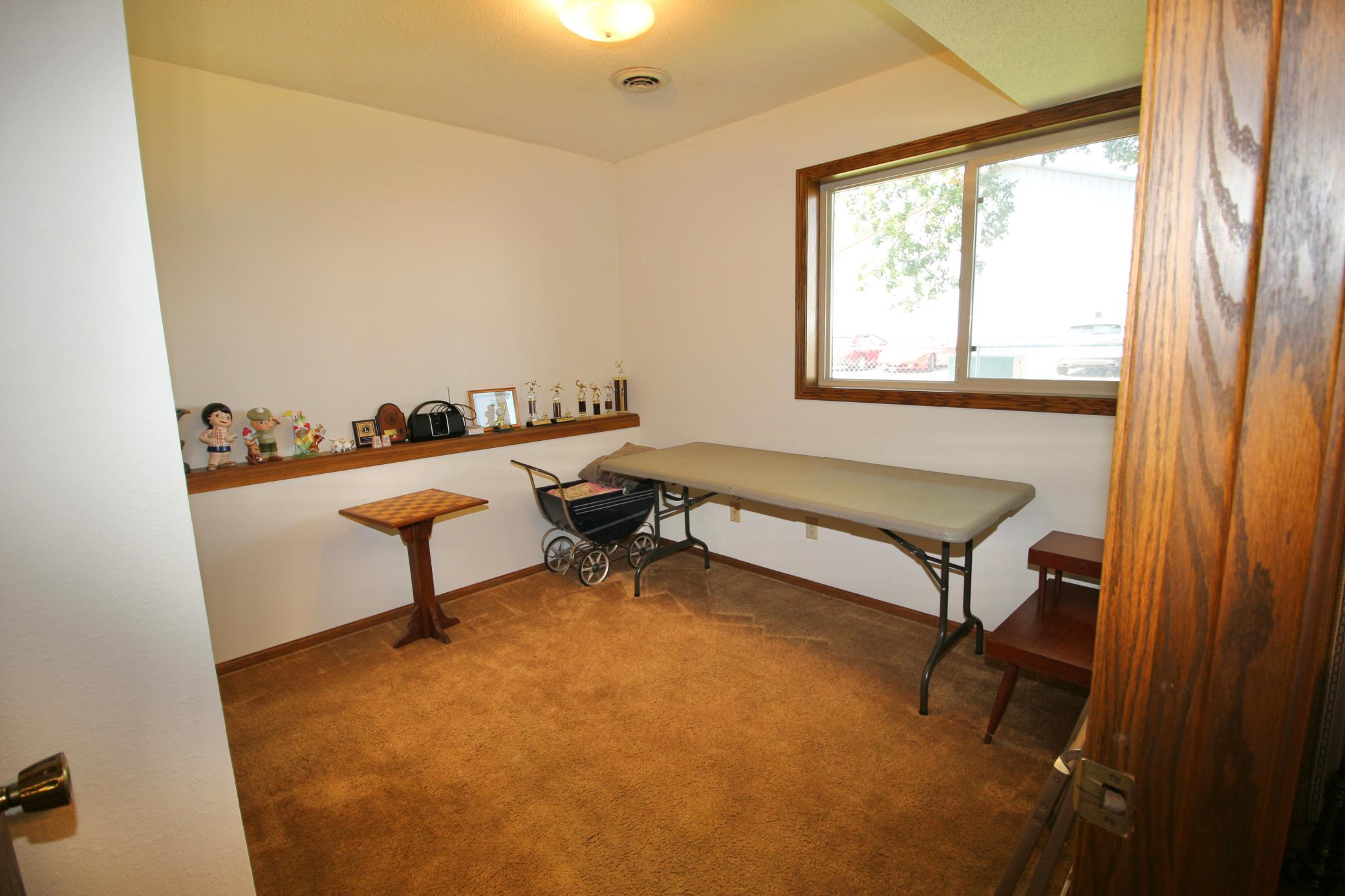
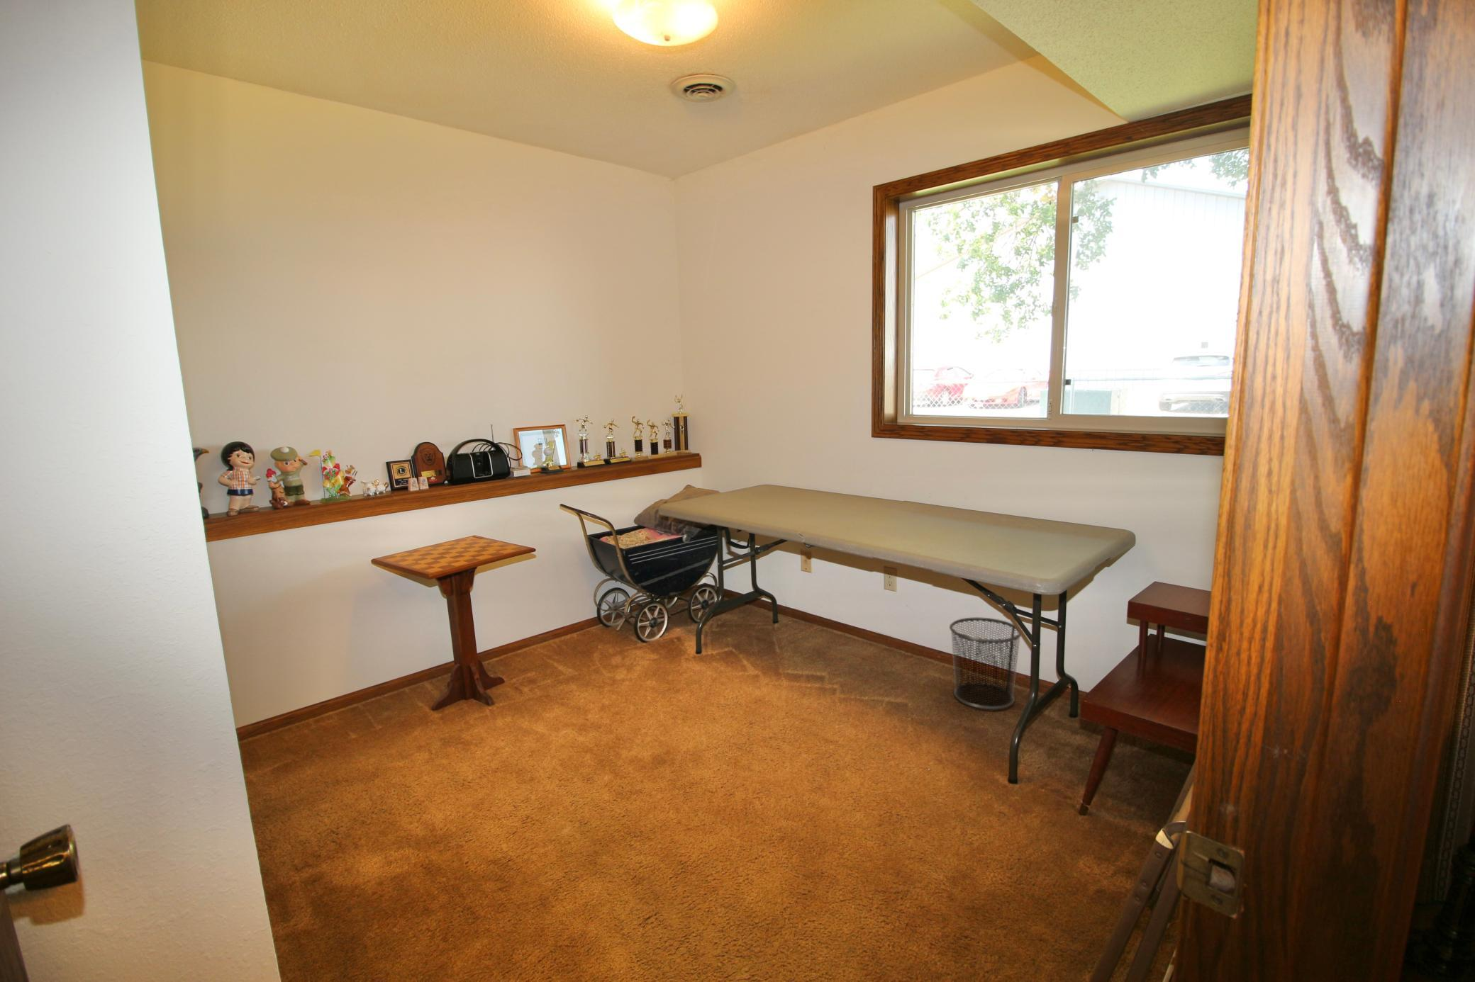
+ waste bin (985, 662)
